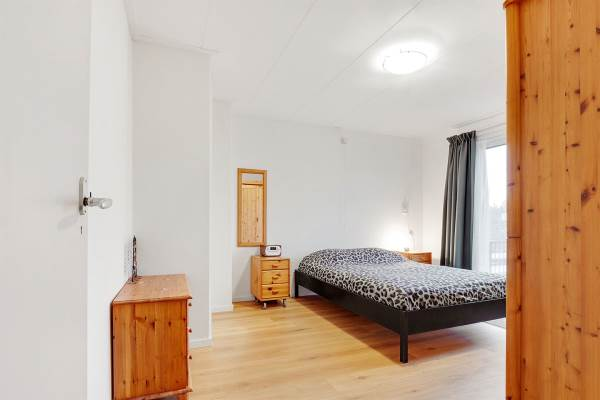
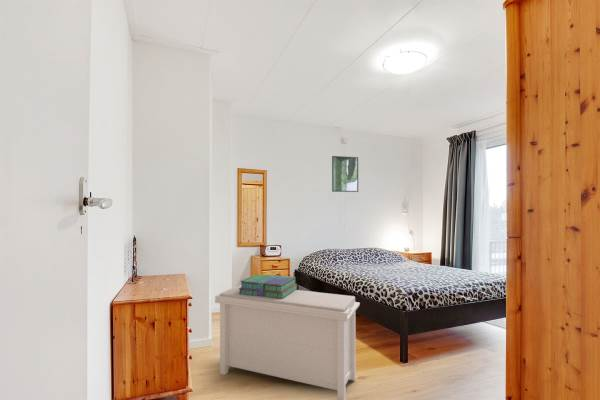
+ bench (286, 335)
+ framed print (345, 174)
+ stack of books (268, 284)
